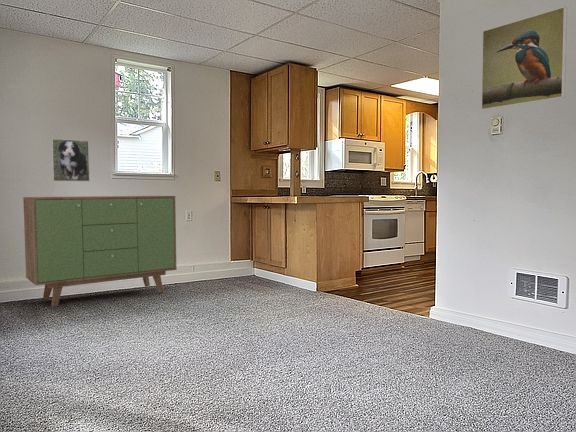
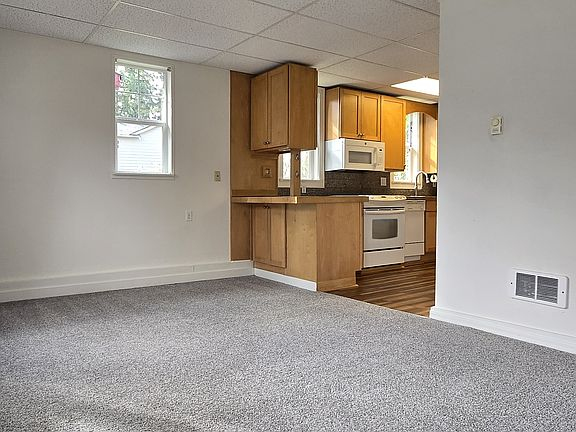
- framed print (521, 62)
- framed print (70, 160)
- sideboard (104, 246)
